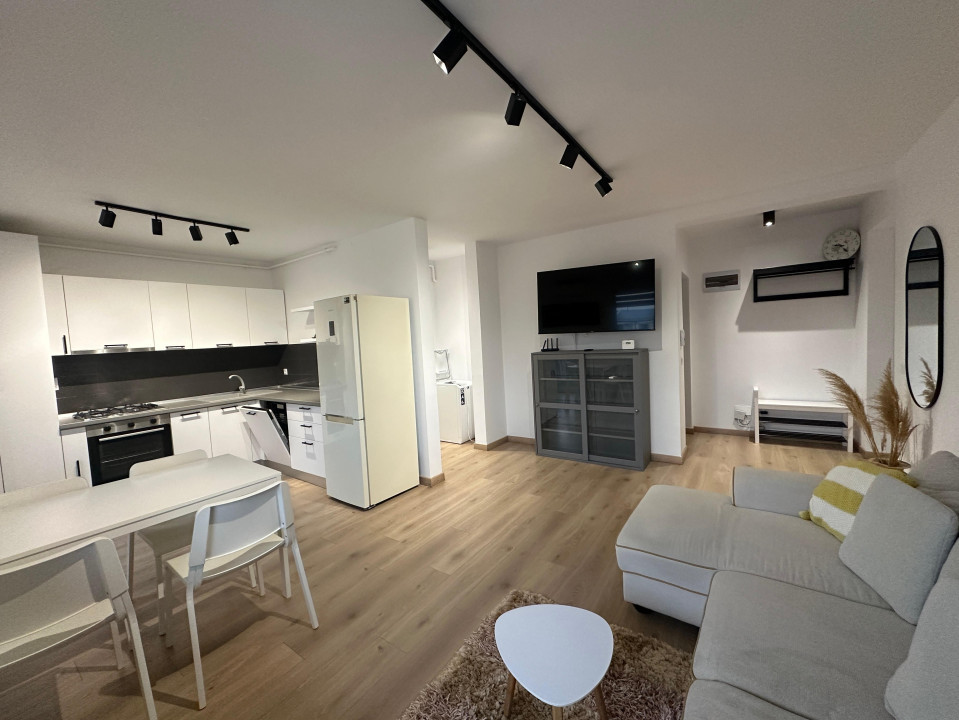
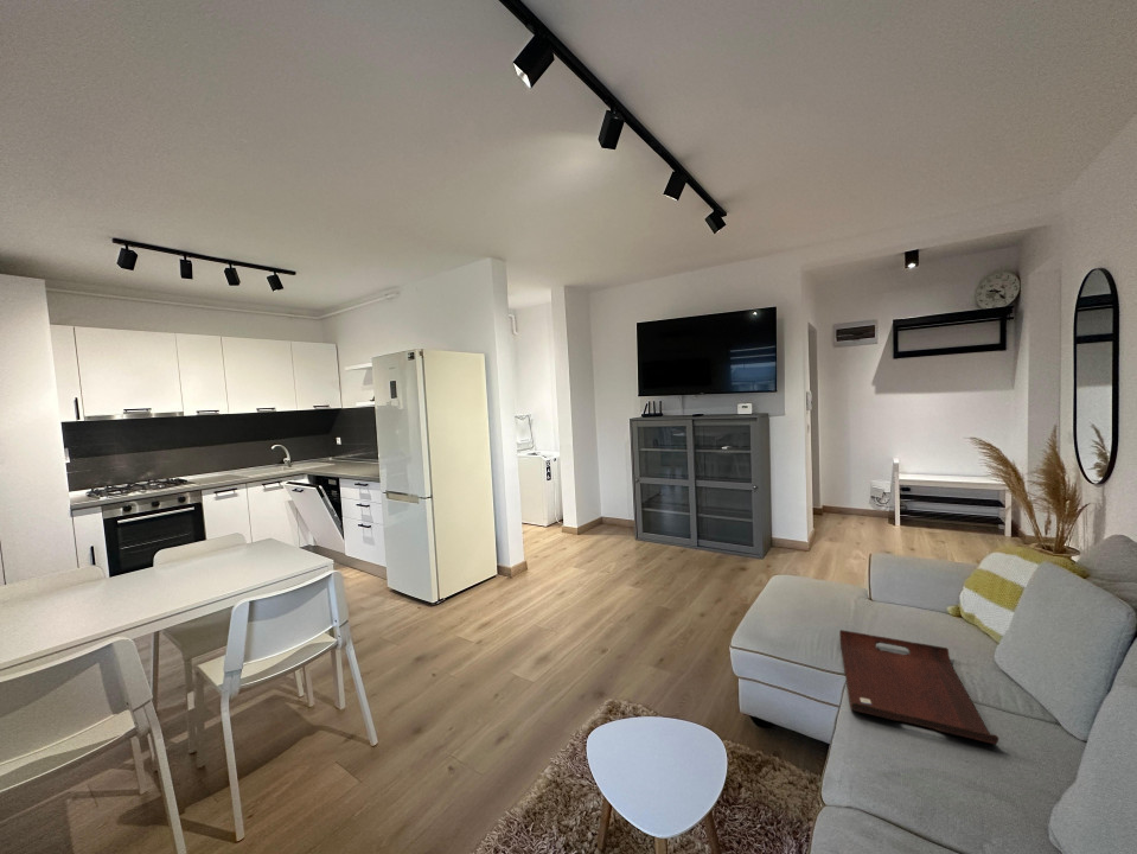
+ serving tray (903, 678)
